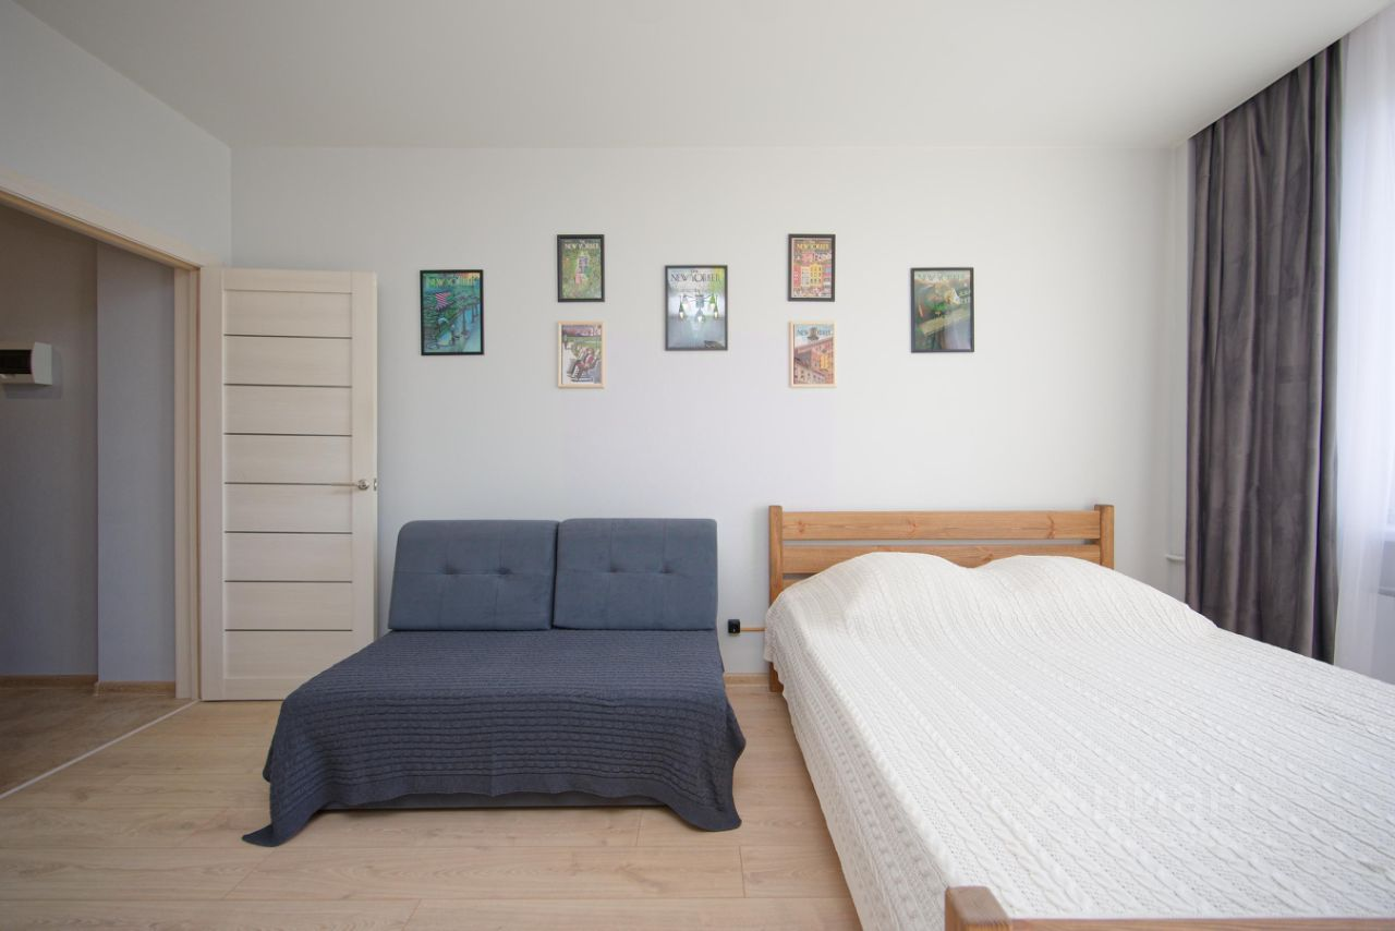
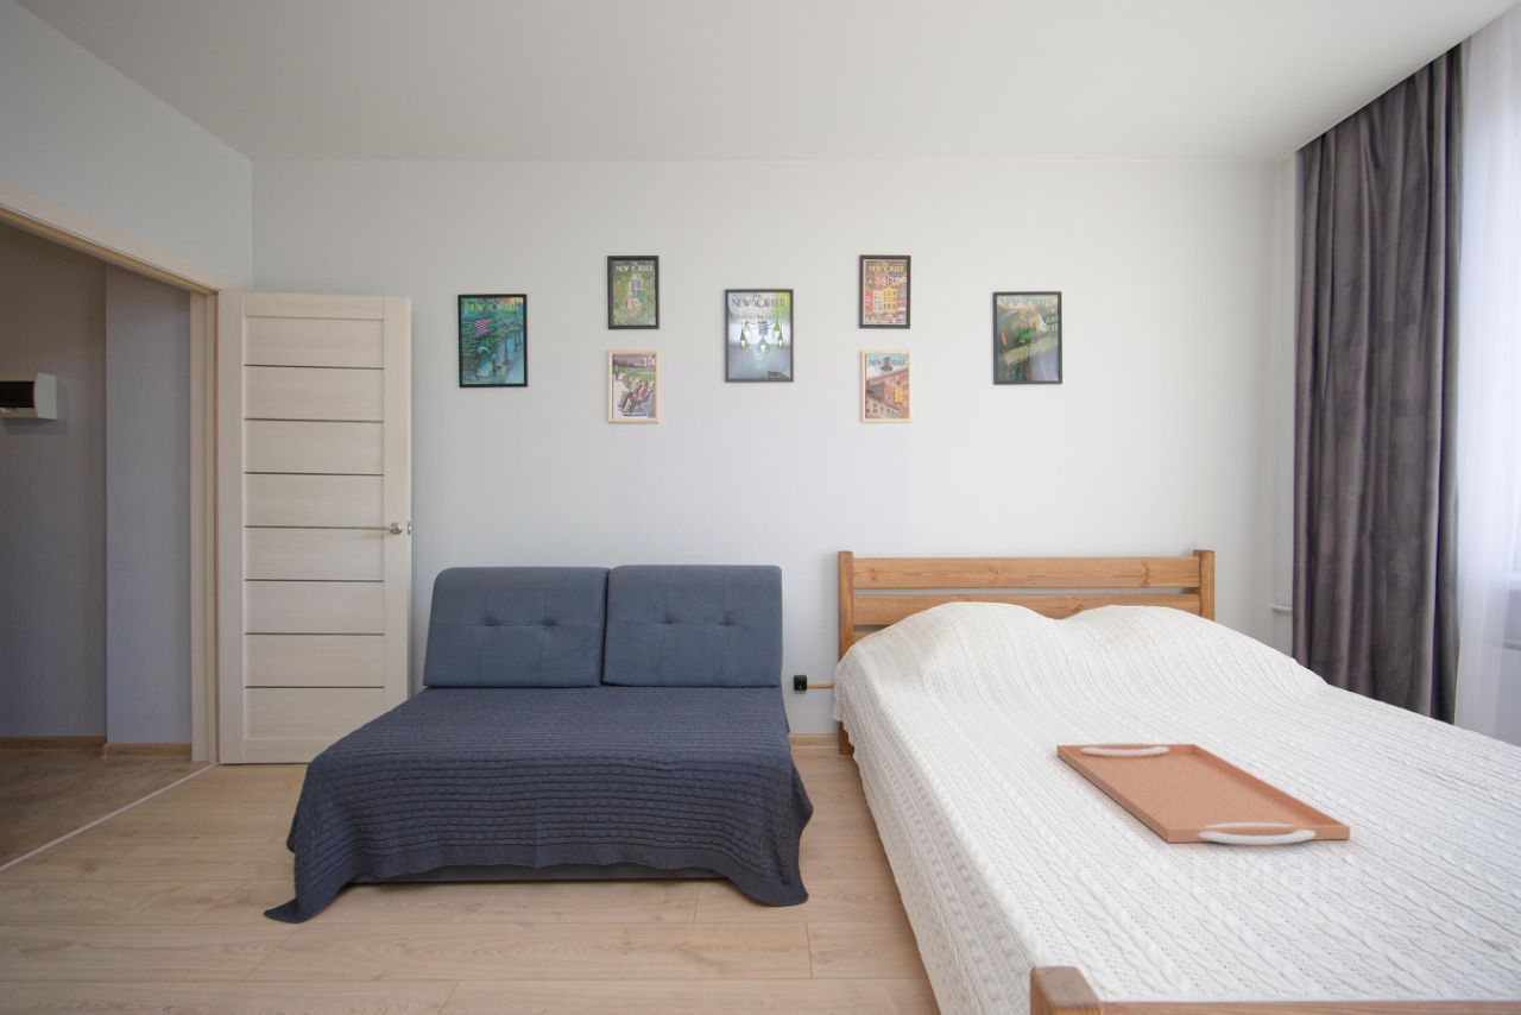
+ serving tray (1182, 784)
